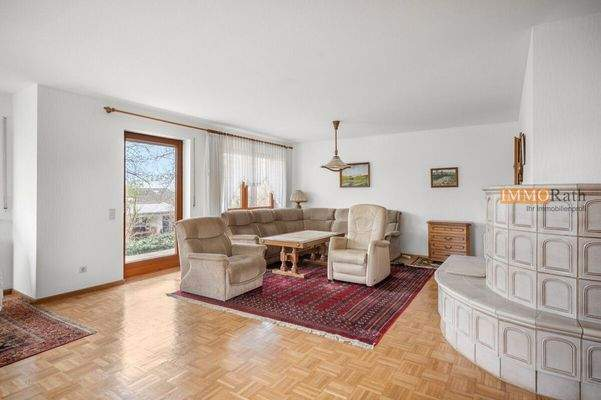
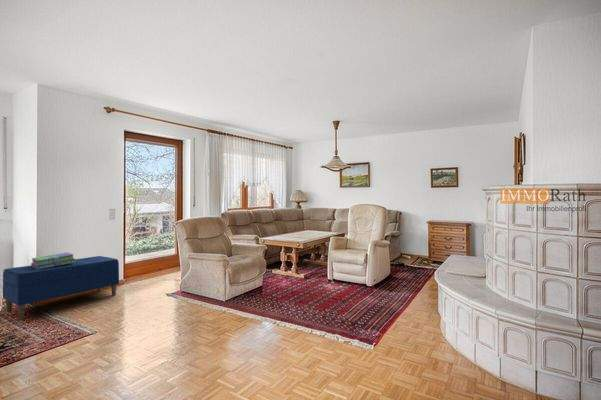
+ stack of books (53, 261)
+ bench (65, 283)
